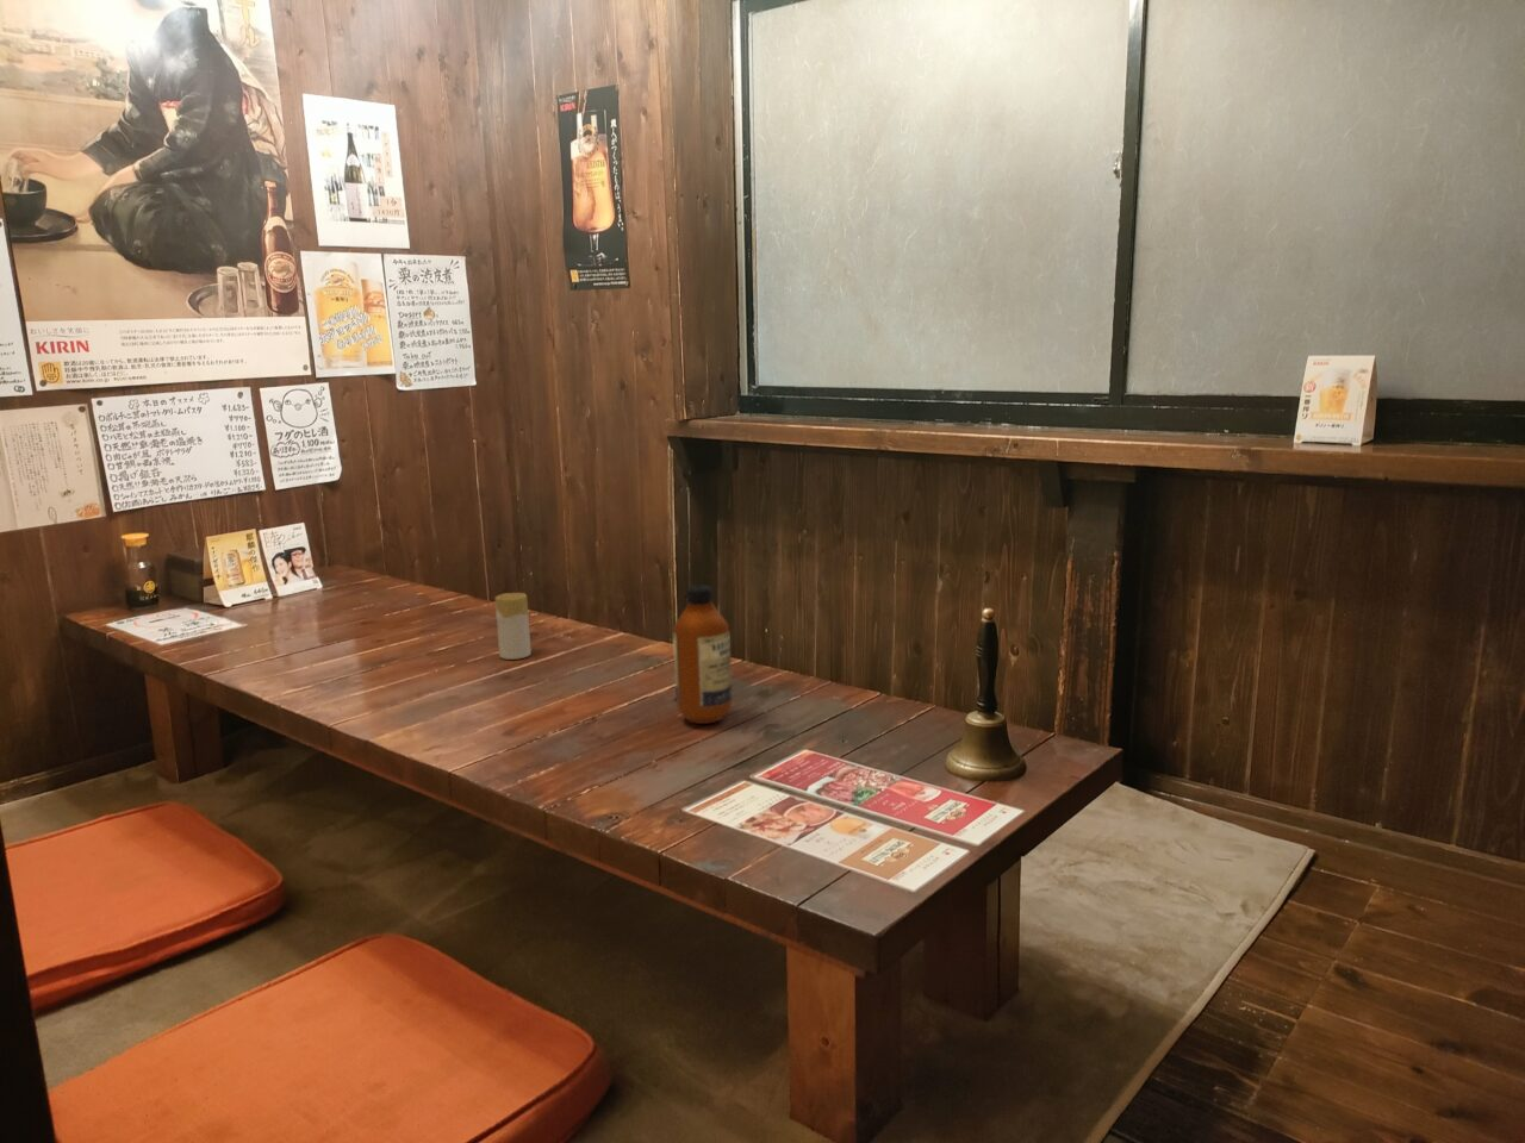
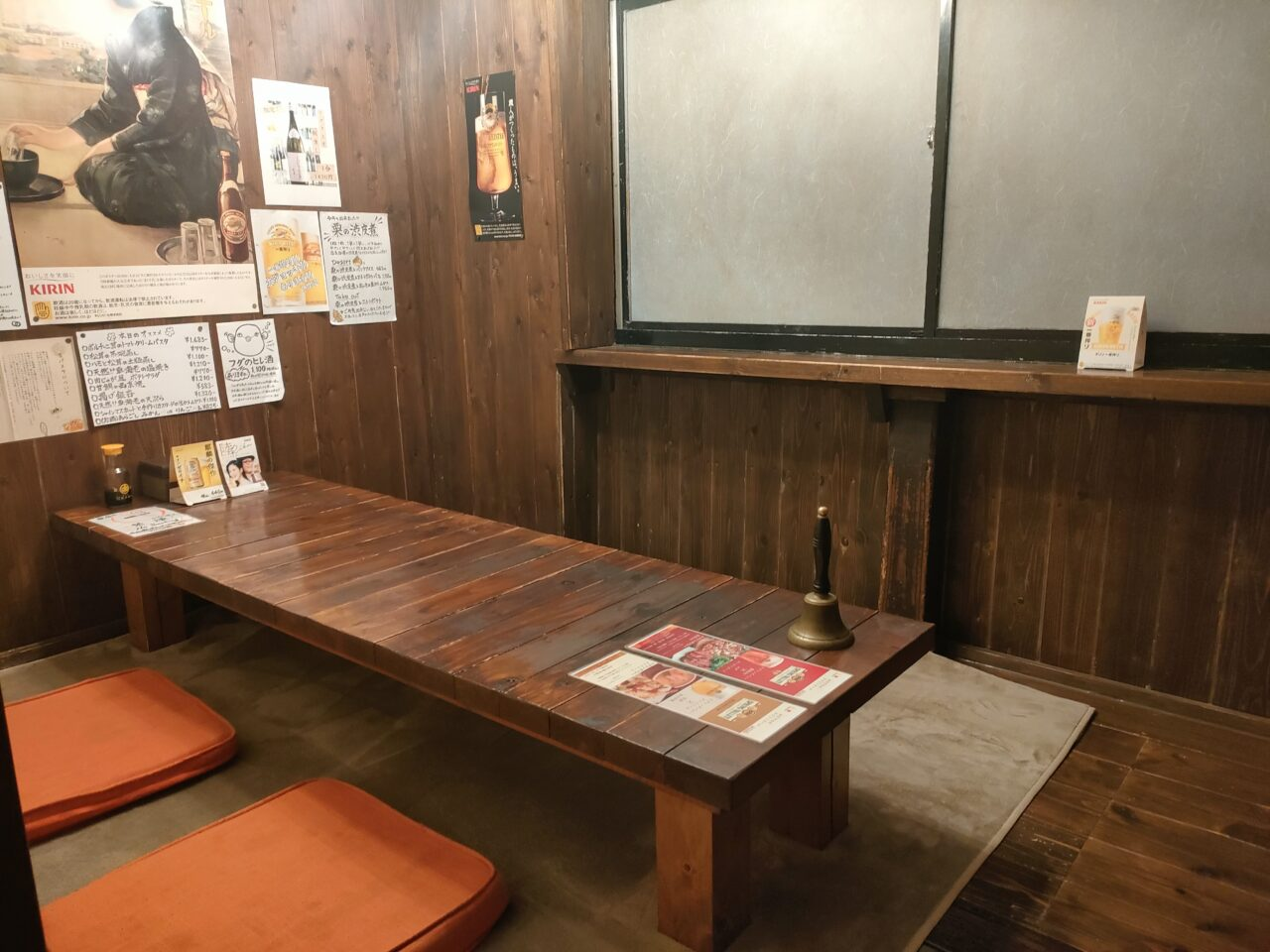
- bottle (701, 653)
- candle (513, 626)
